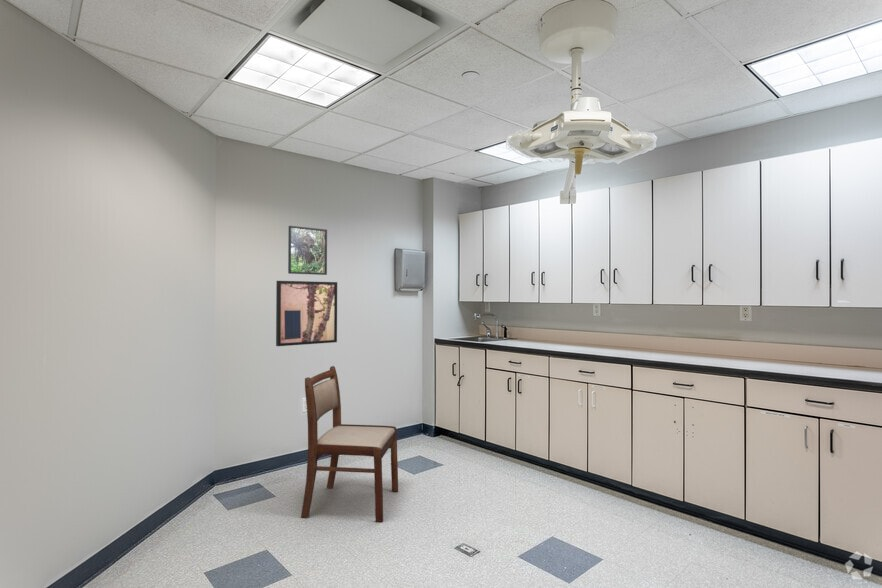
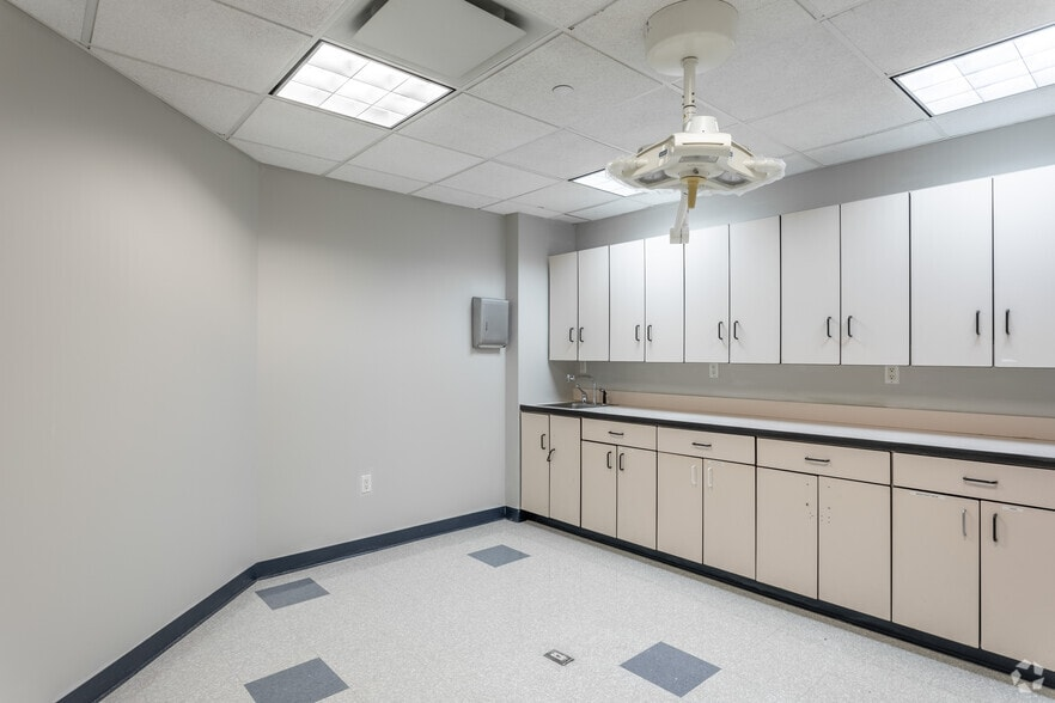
- dining chair (352, 437)
- wall art (307, 312)
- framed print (308, 250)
